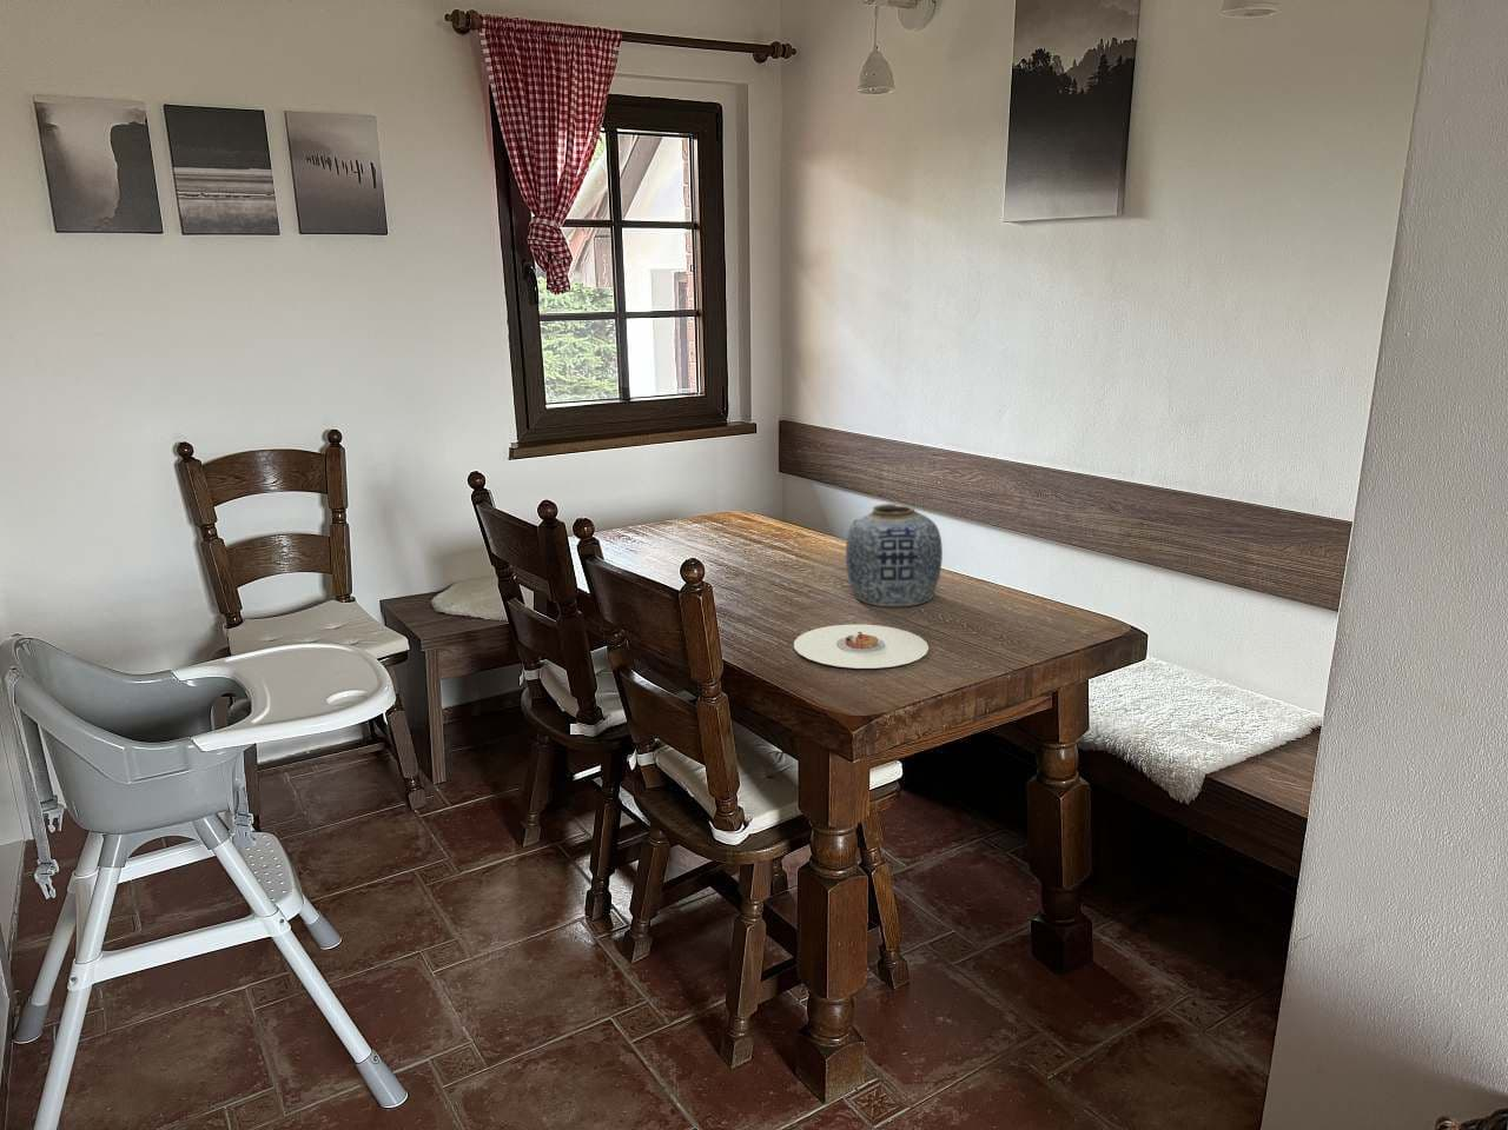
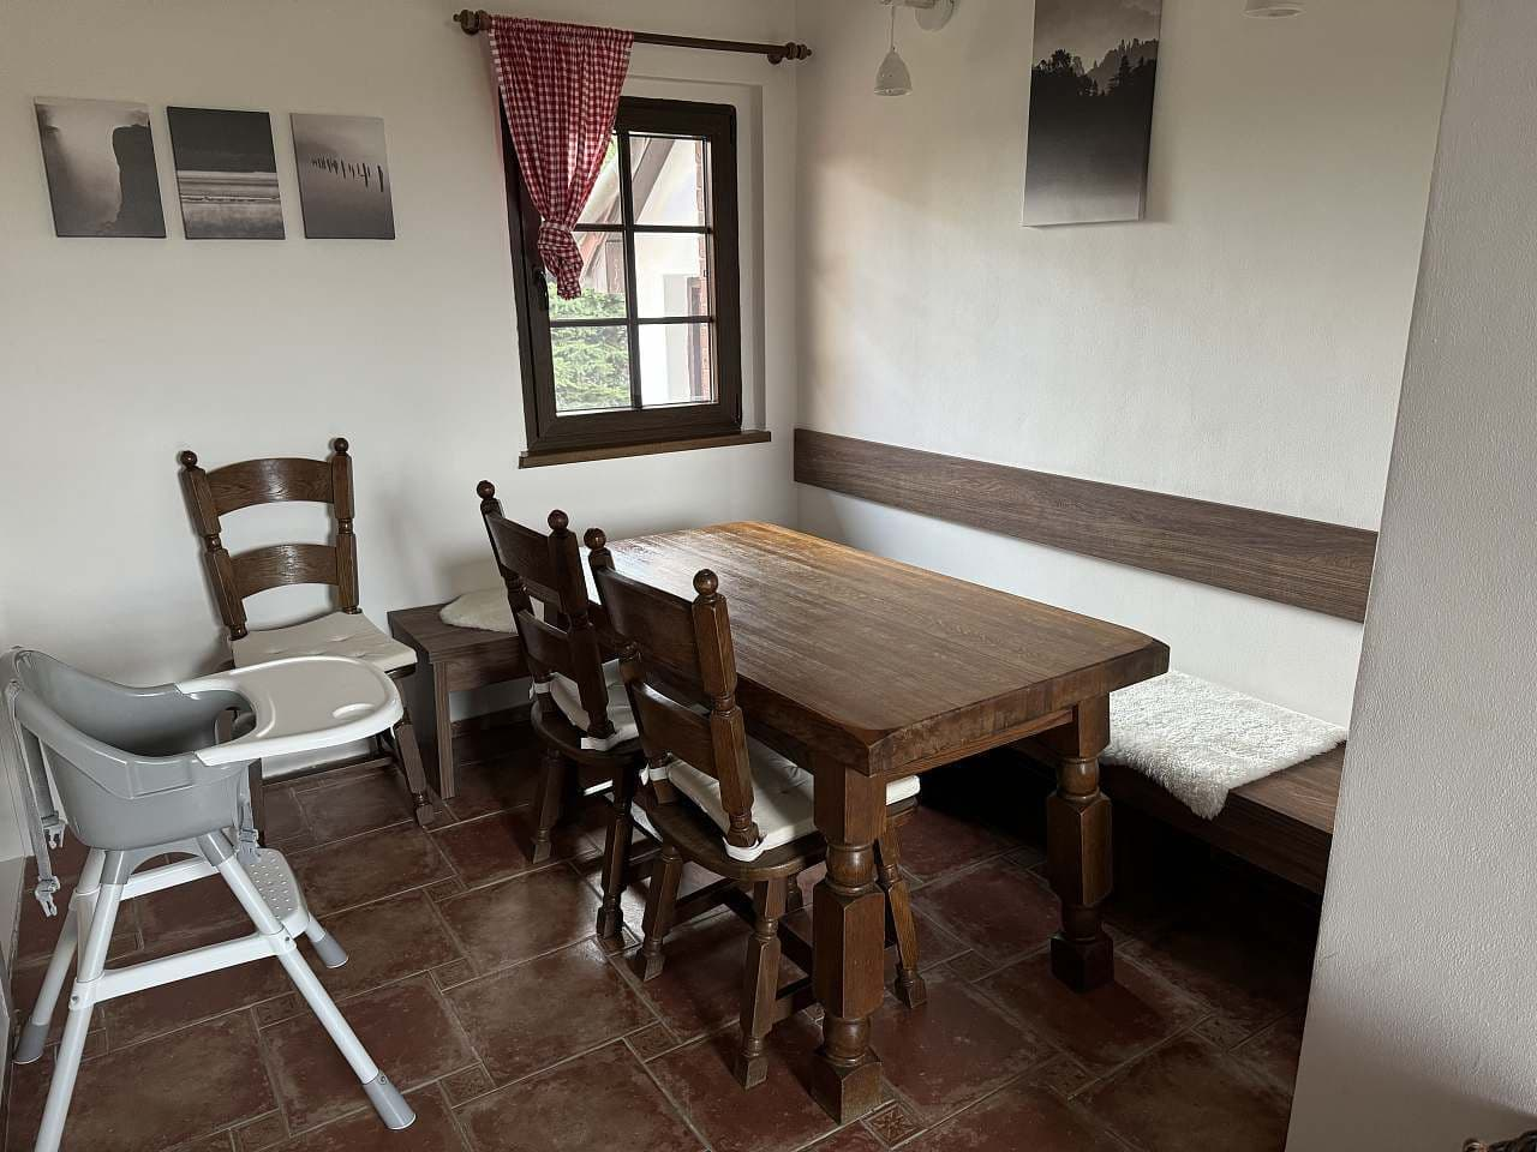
- plate (860, 639)
- vase (893, 552)
